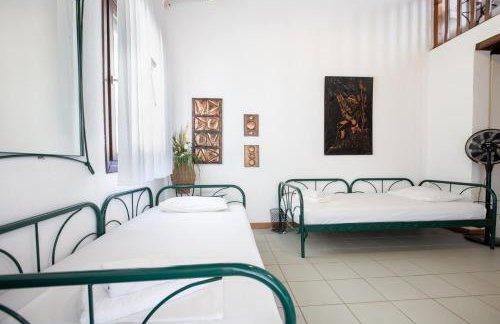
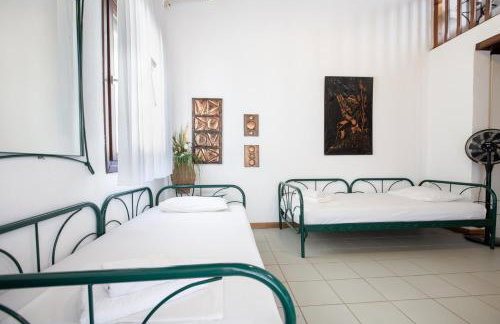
- waste bin (279, 220)
